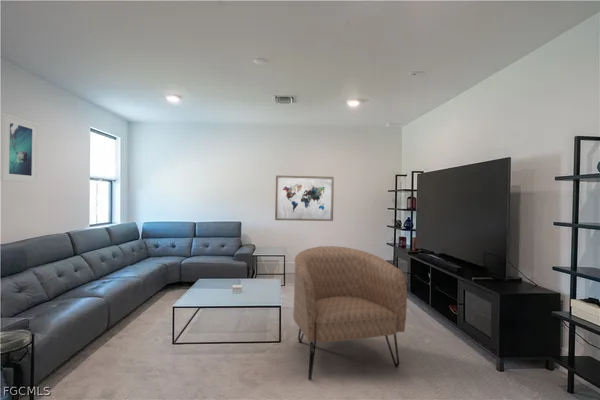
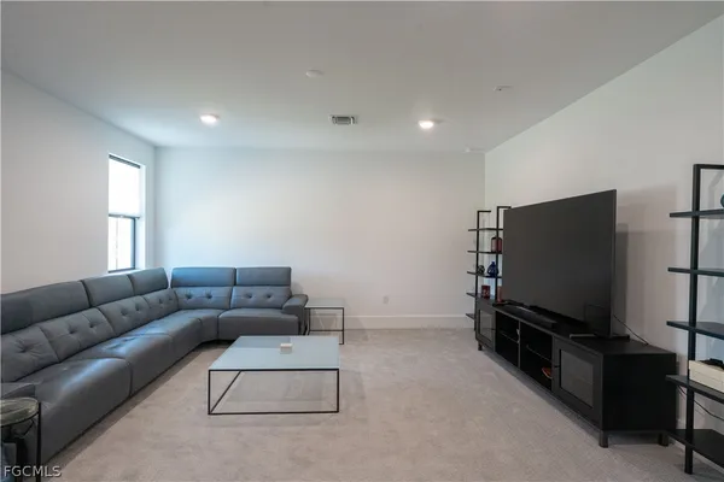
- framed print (20, 150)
- wall art (304, 198)
- armchair (339, 302)
